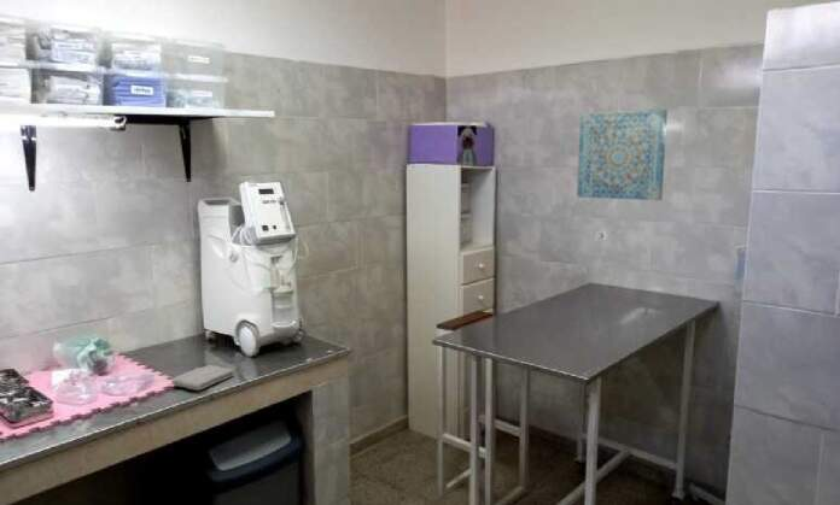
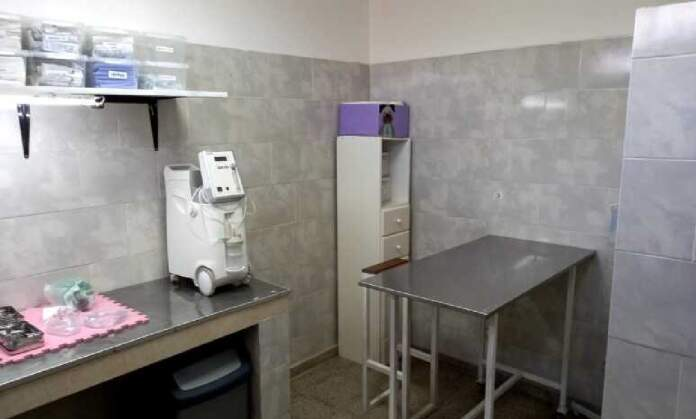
- washcloth (204, 376)
- wall art (619, 155)
